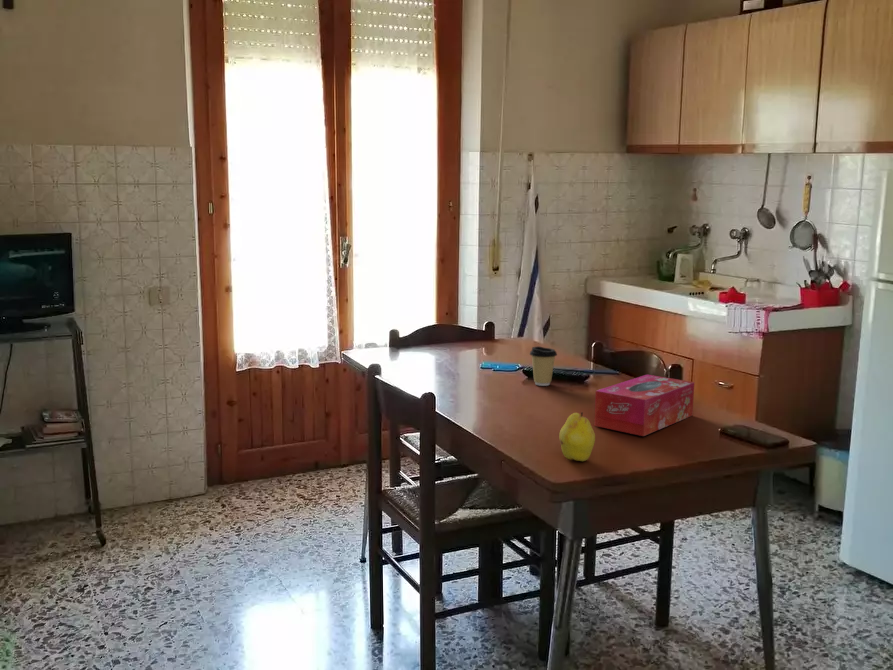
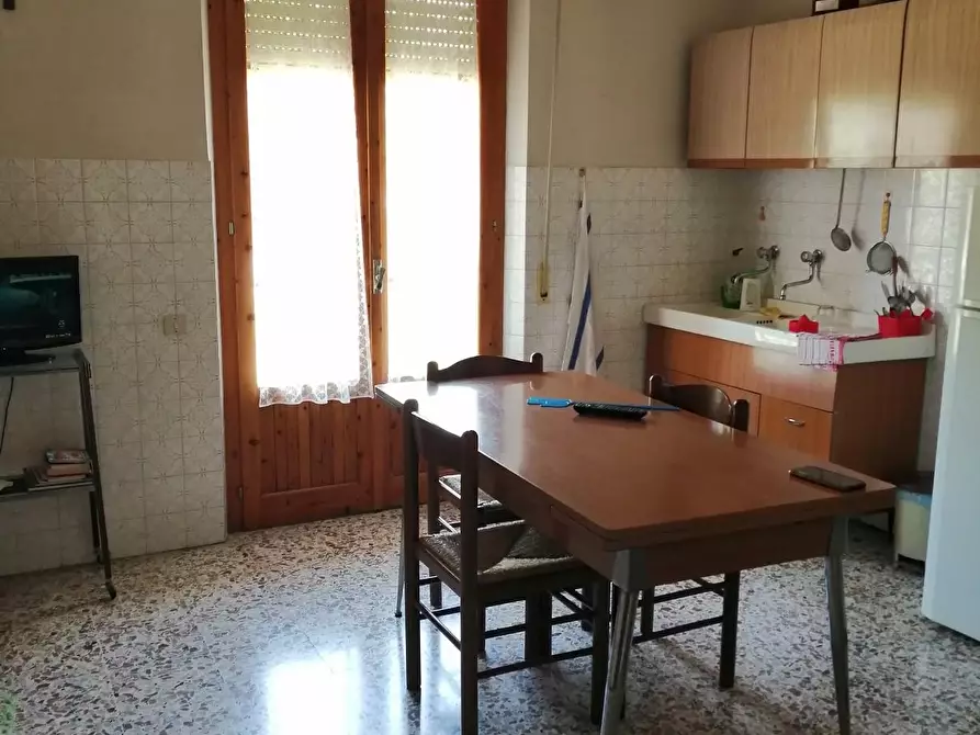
- tissue box (645, 403)
- fruit (577, 436)
- coffee cup (543, 366)
